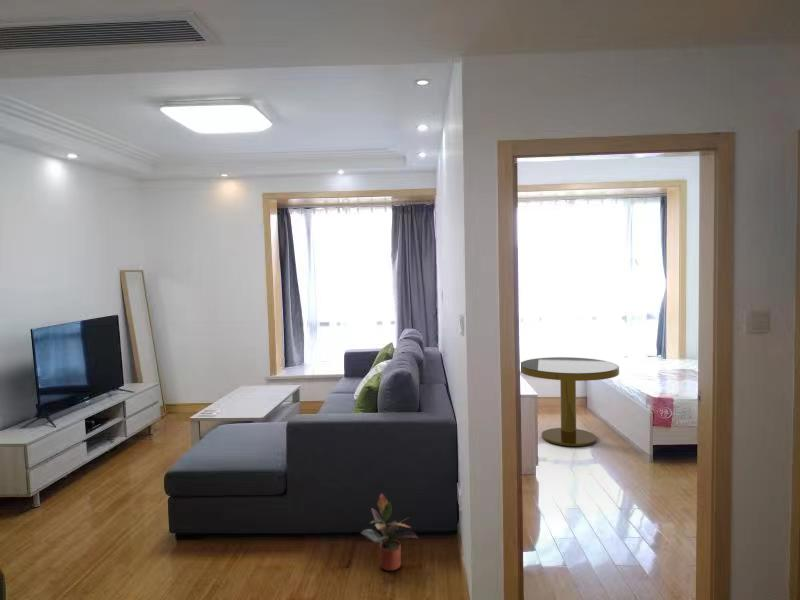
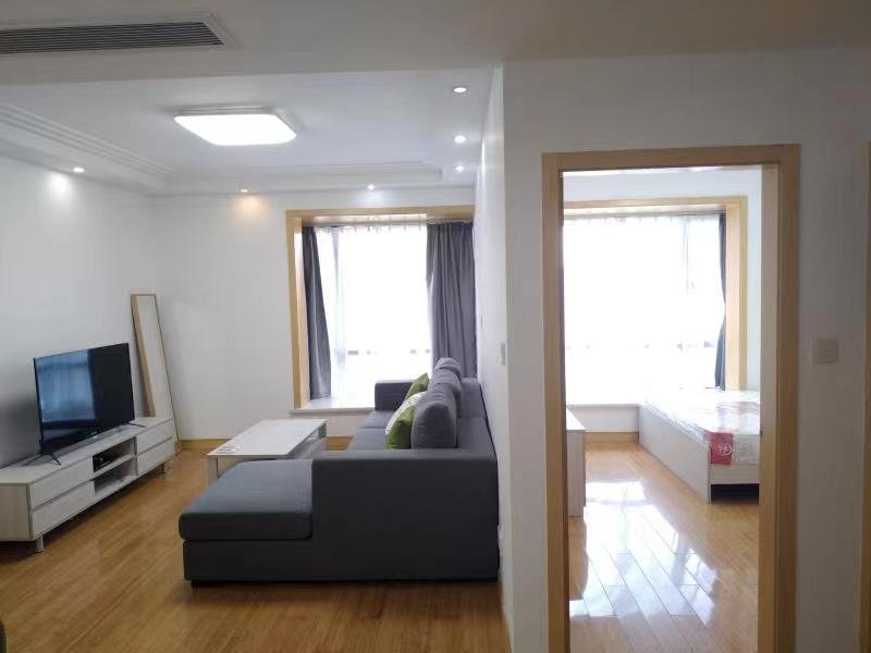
- side table (568, 401)
- potted plant (387, 536)
